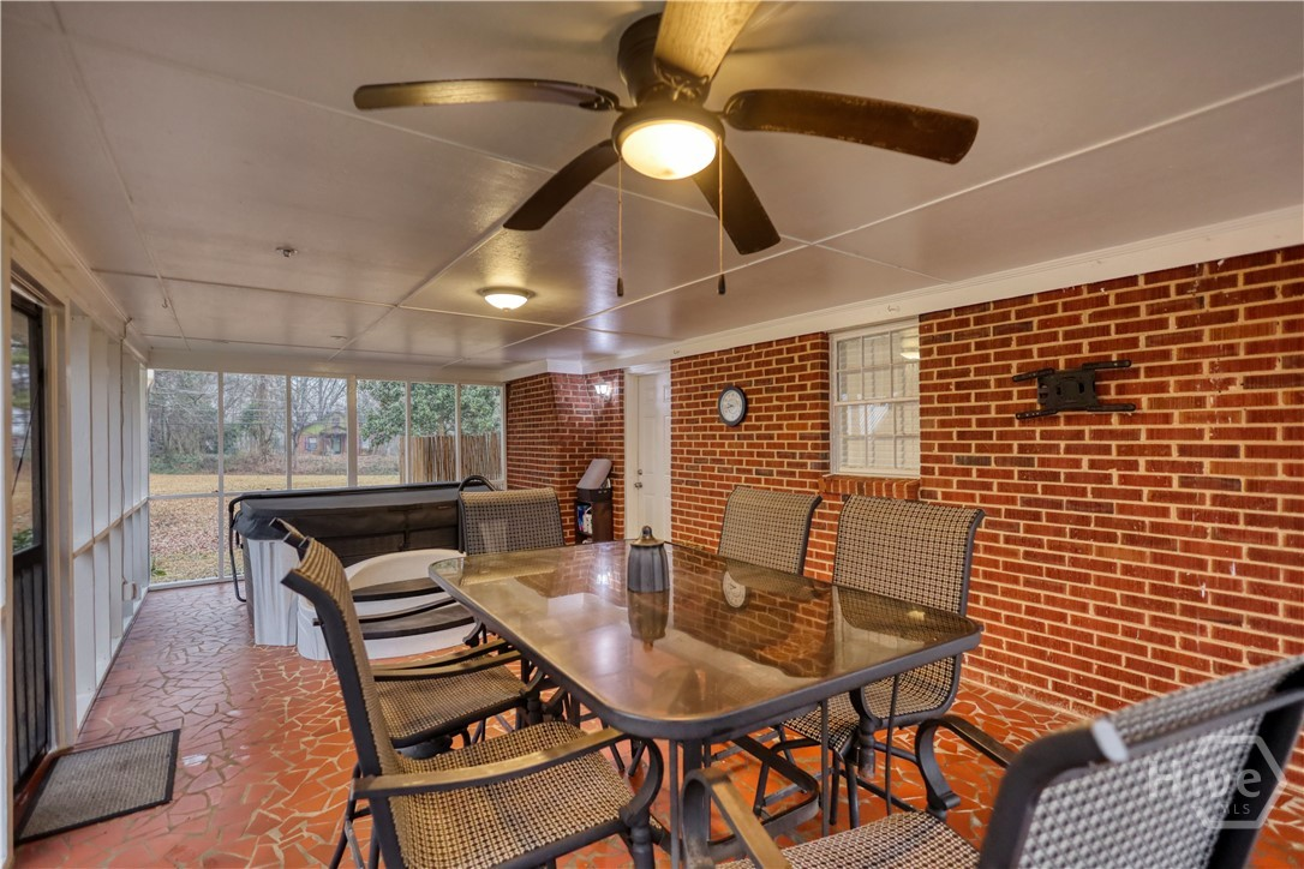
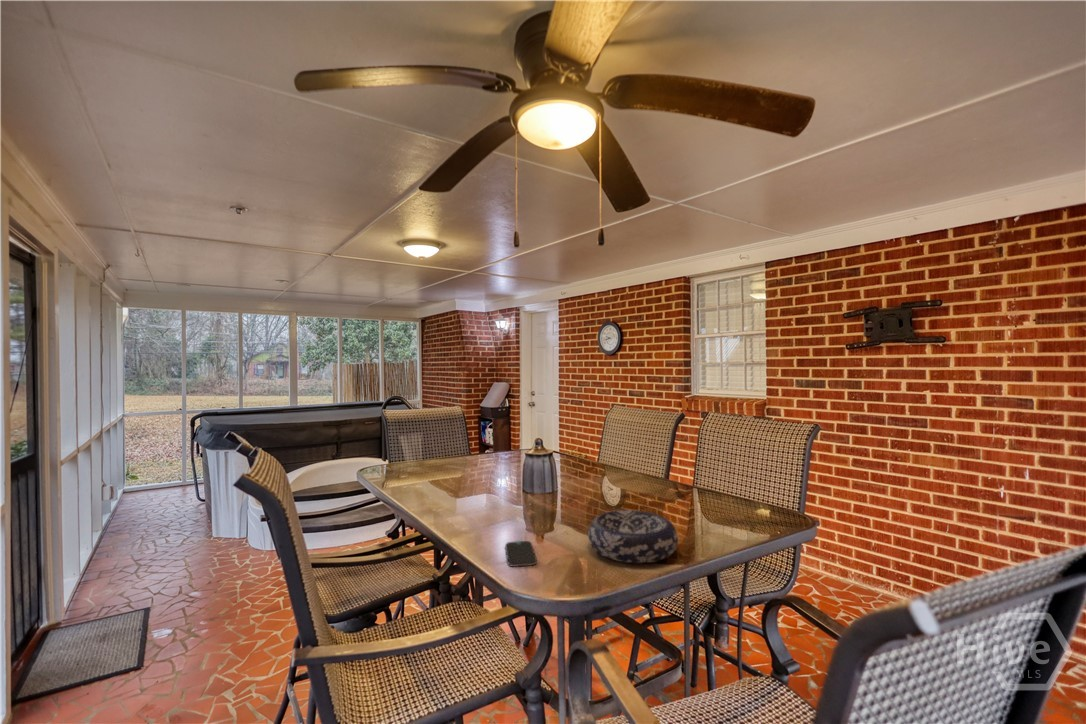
+ smartphone (520, 553)
+ decorative bowl (632, 535)
